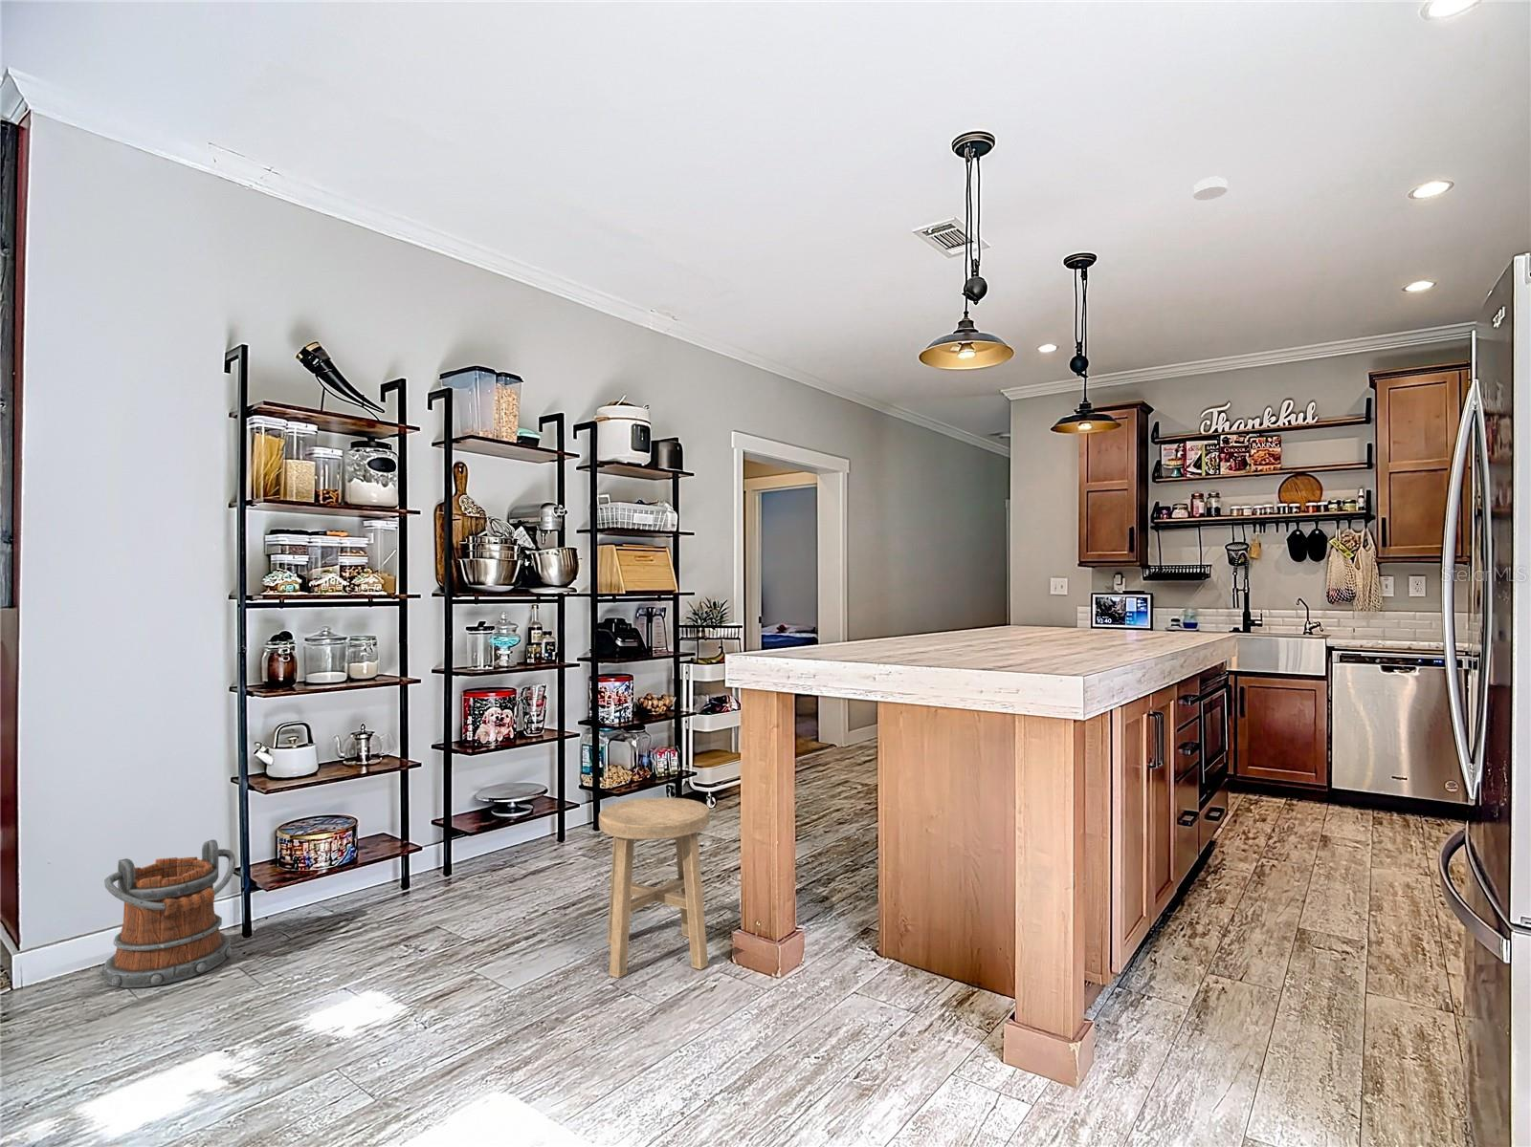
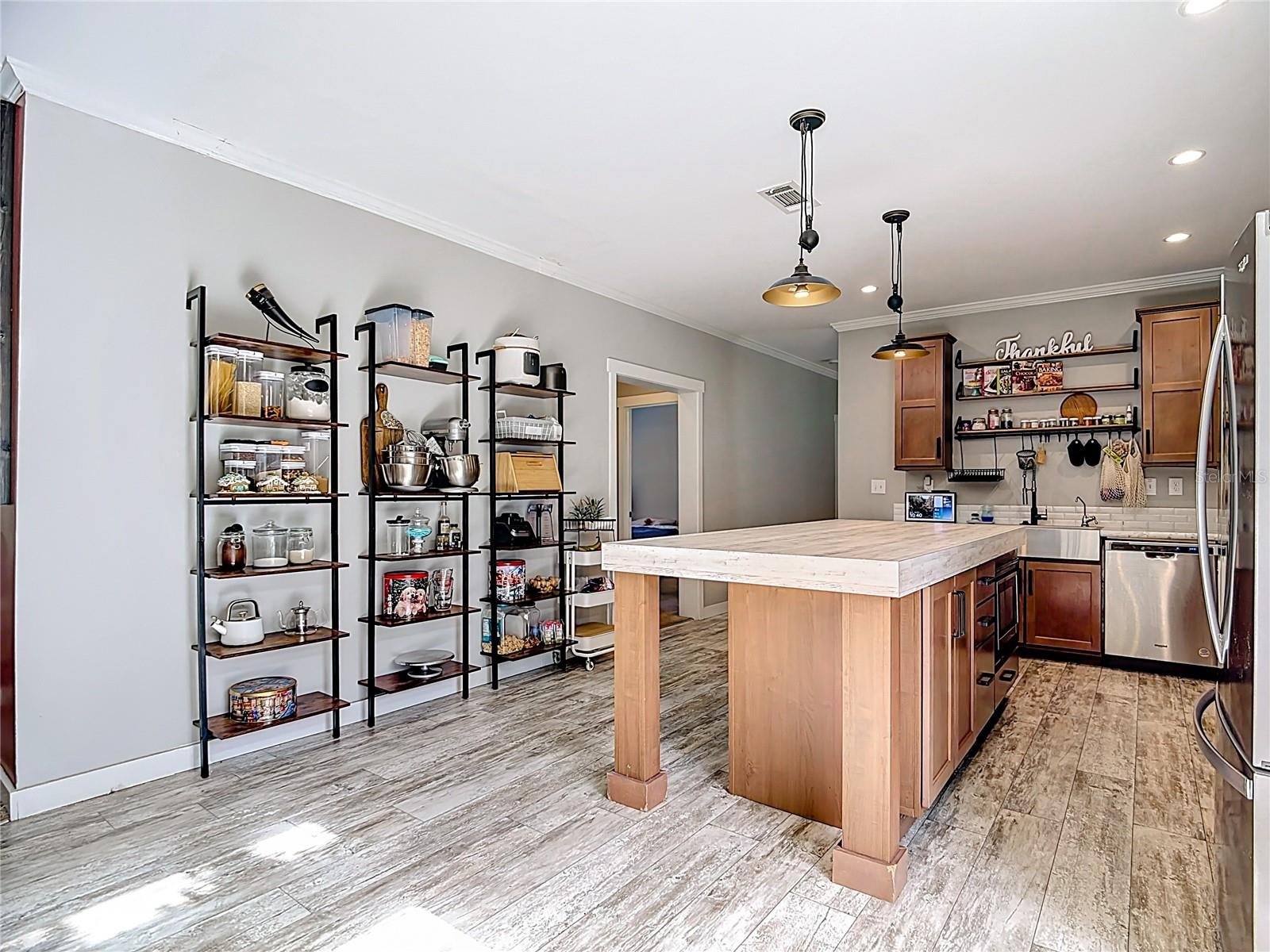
- smoke detector (1209, 186)
- stool (652, 887)
- bucket (169, 906)
